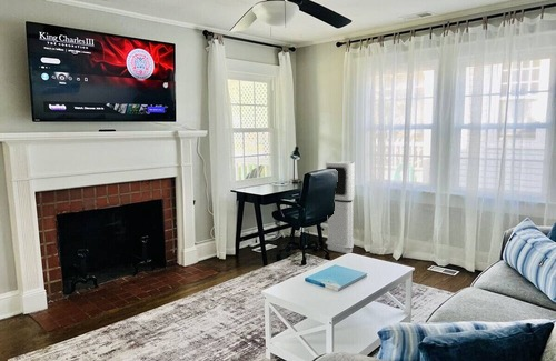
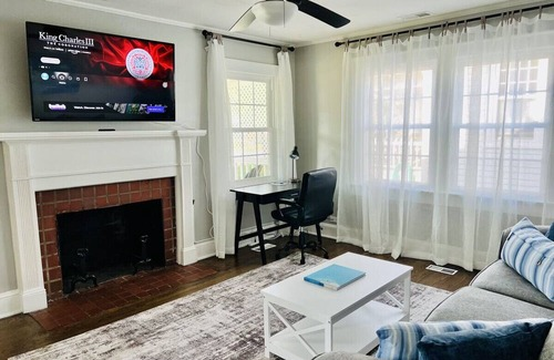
- air purifier (345, 205)
